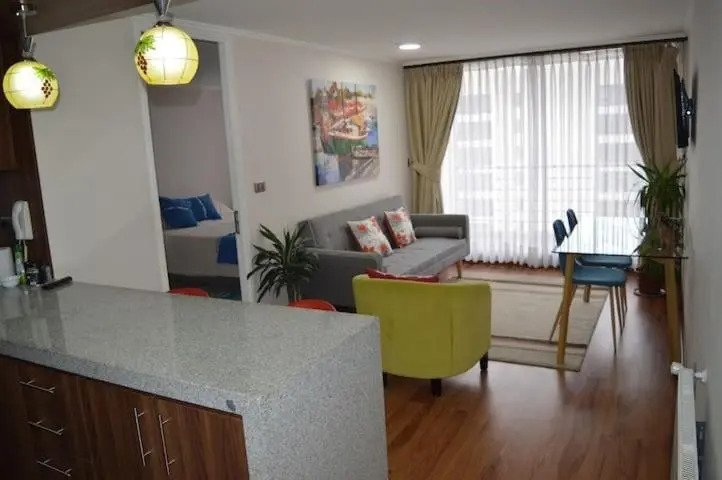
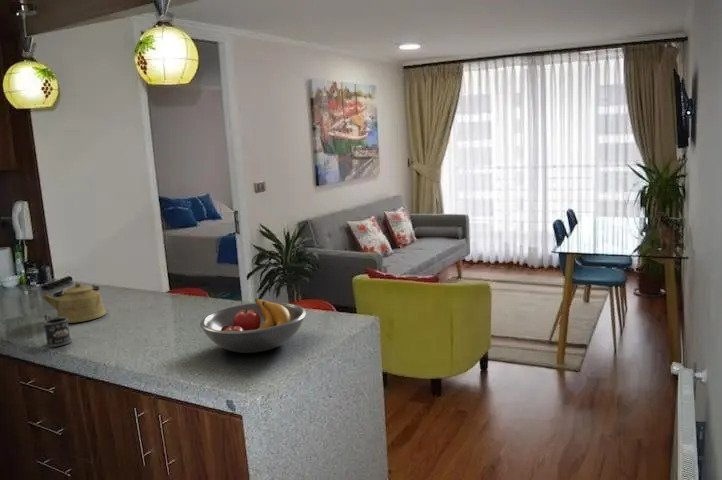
+ mug (54, 328)
+ kettle (74, 300)
+ fruit bowl (254, 326)
